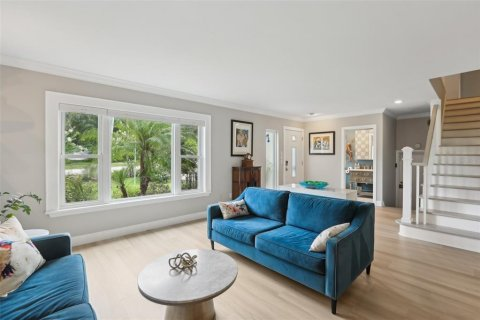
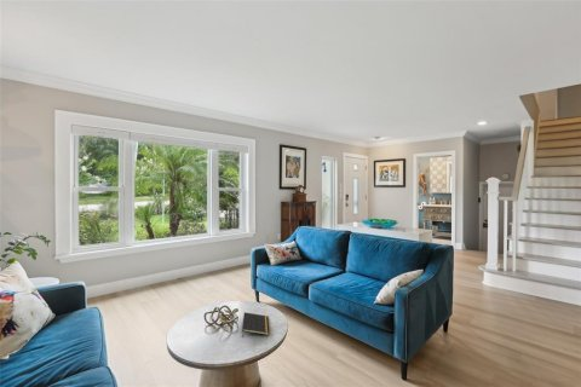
+ notepad (255, 323)
